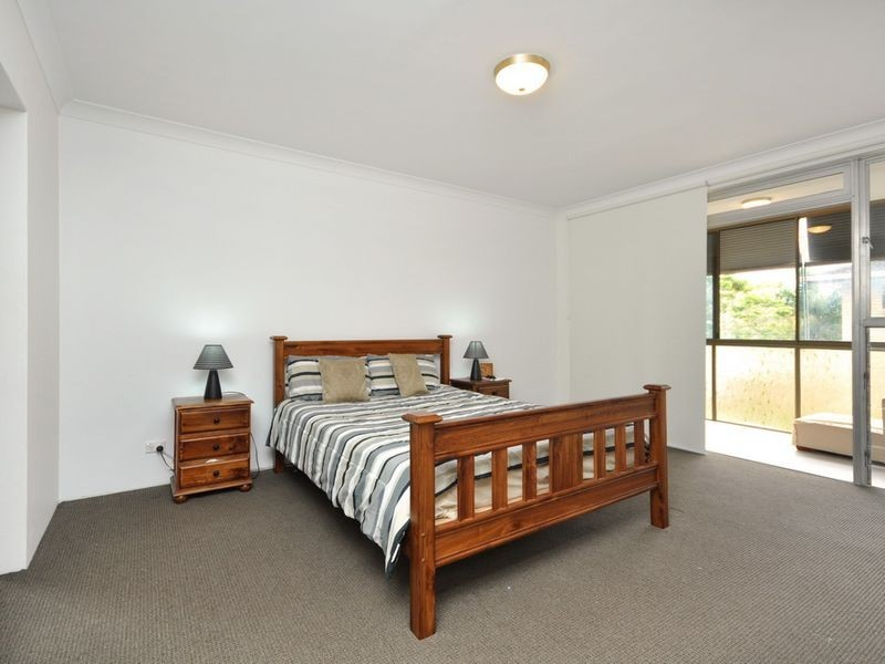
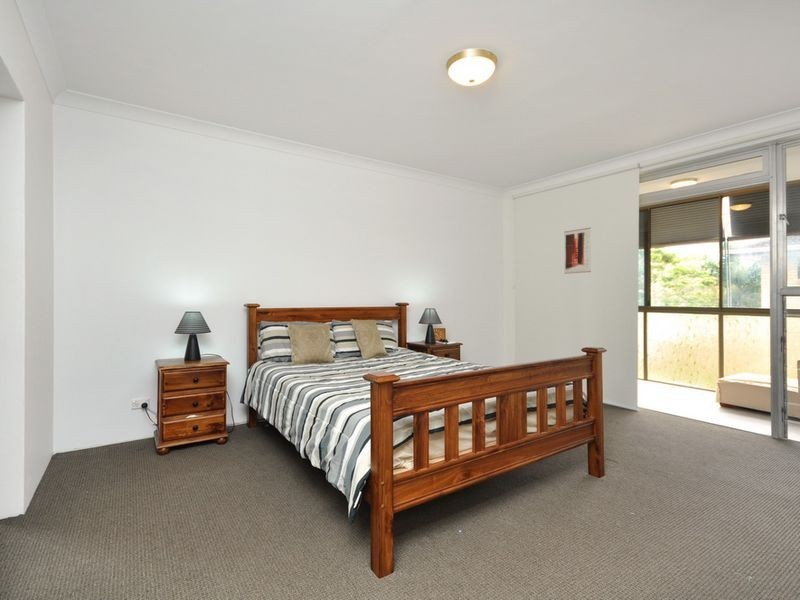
+ wall art (577, 251)
